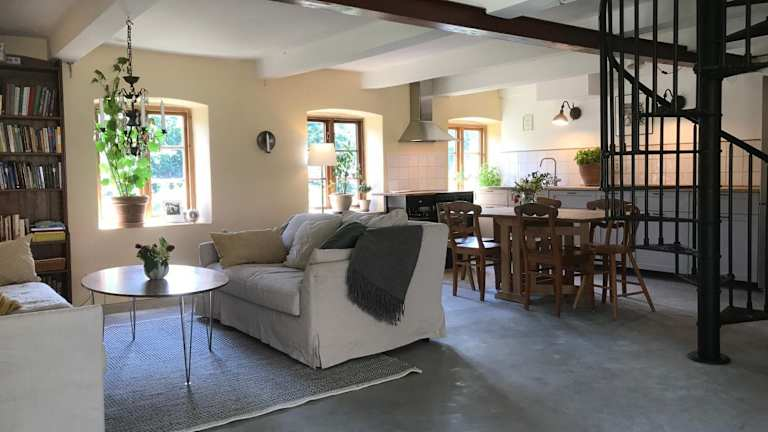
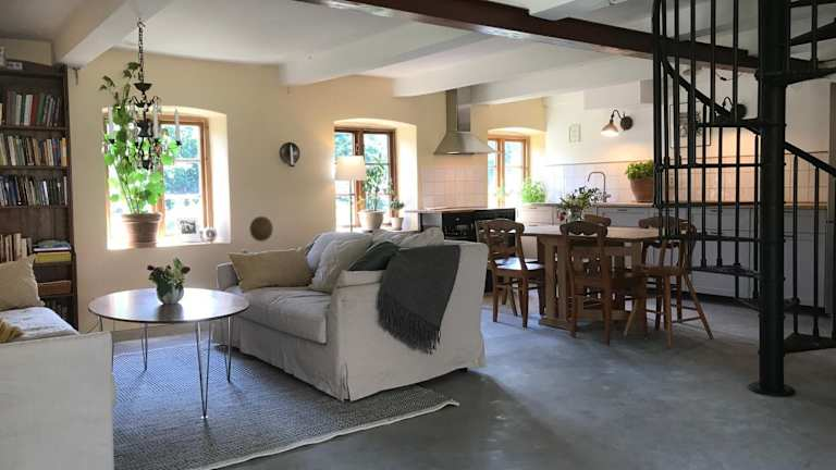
+ decorative plate (261, 228)
